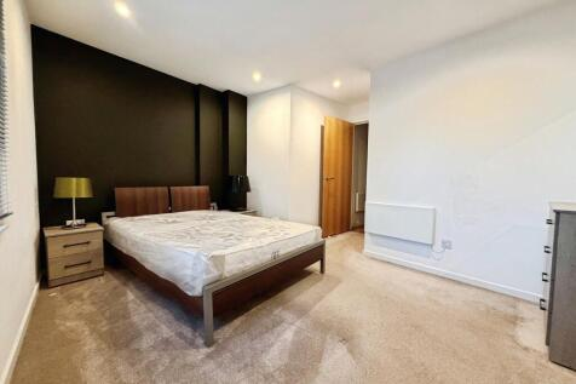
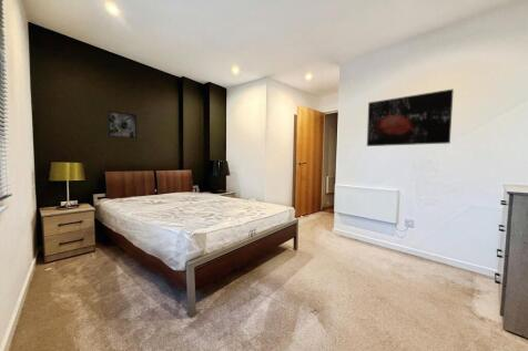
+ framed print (122, 125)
+ wall art (405, 121)
